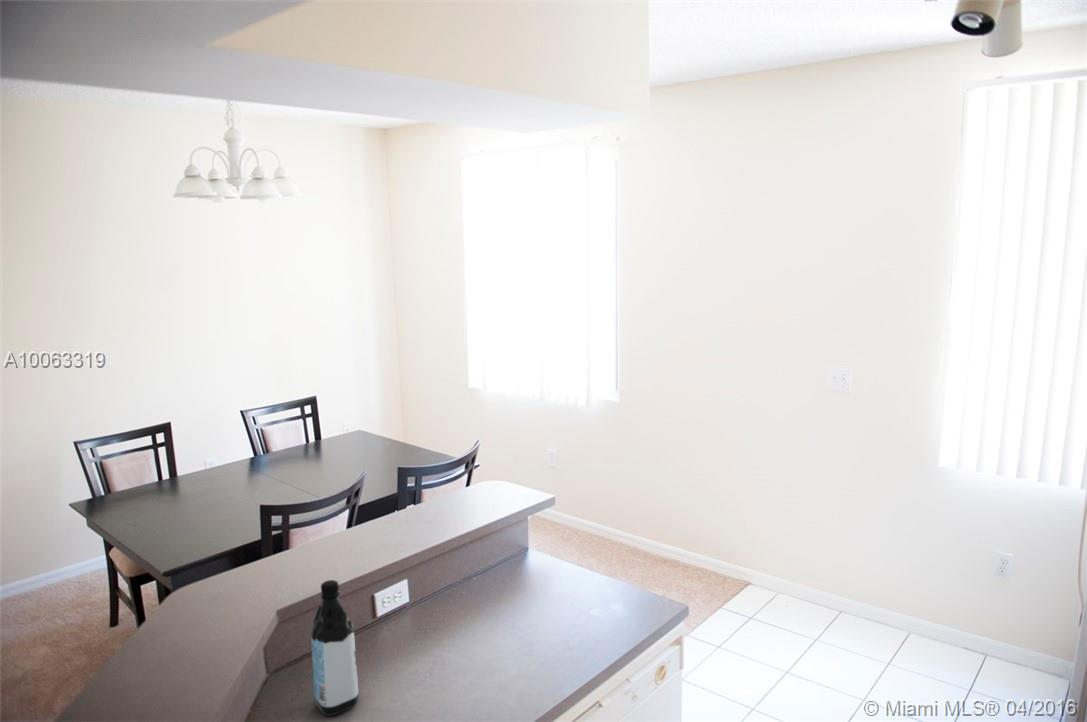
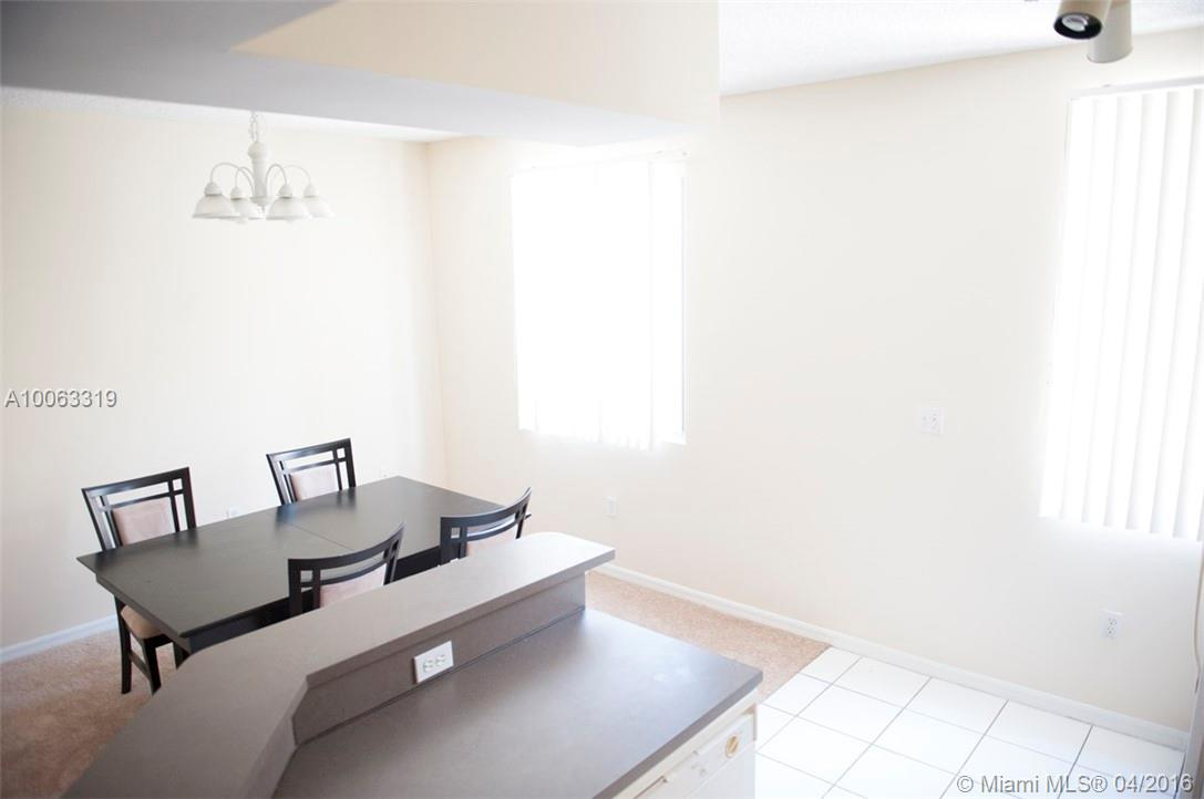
- water bottle (333, 644)
